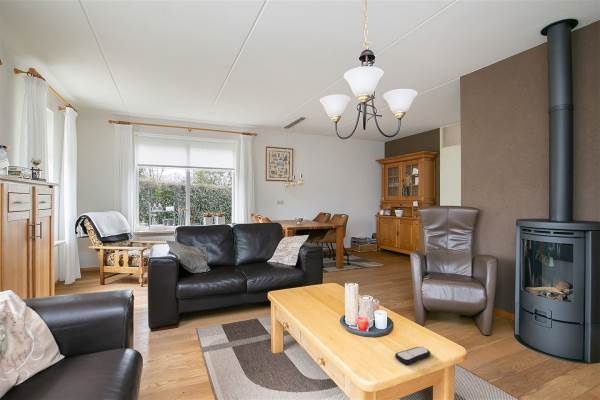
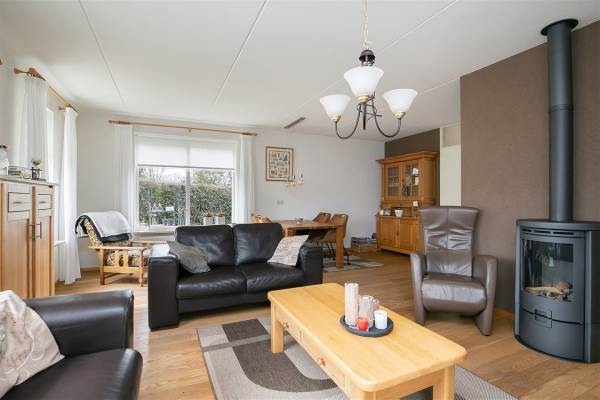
- remote control (413, 354)
